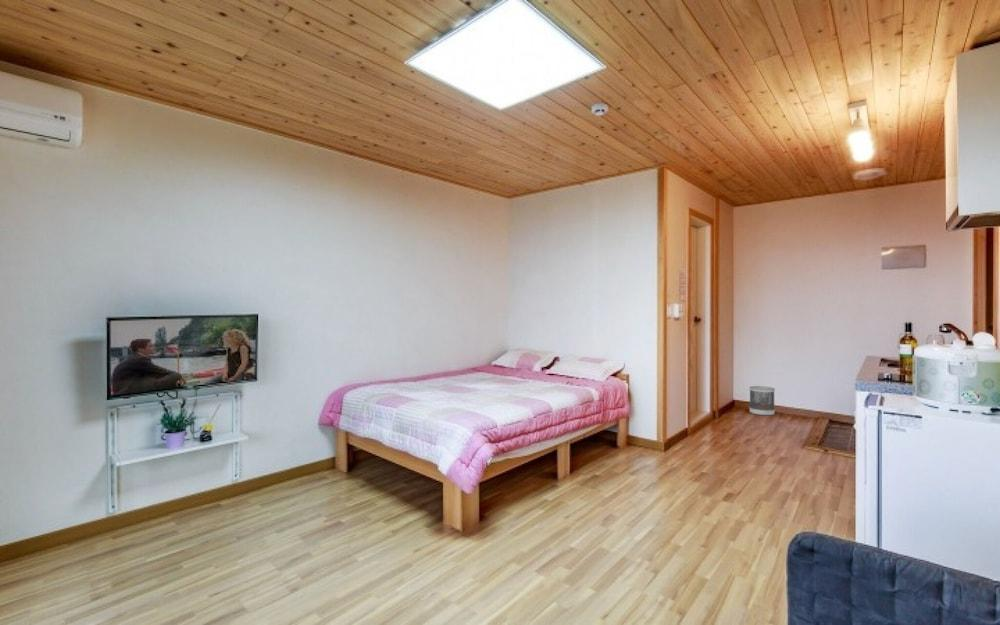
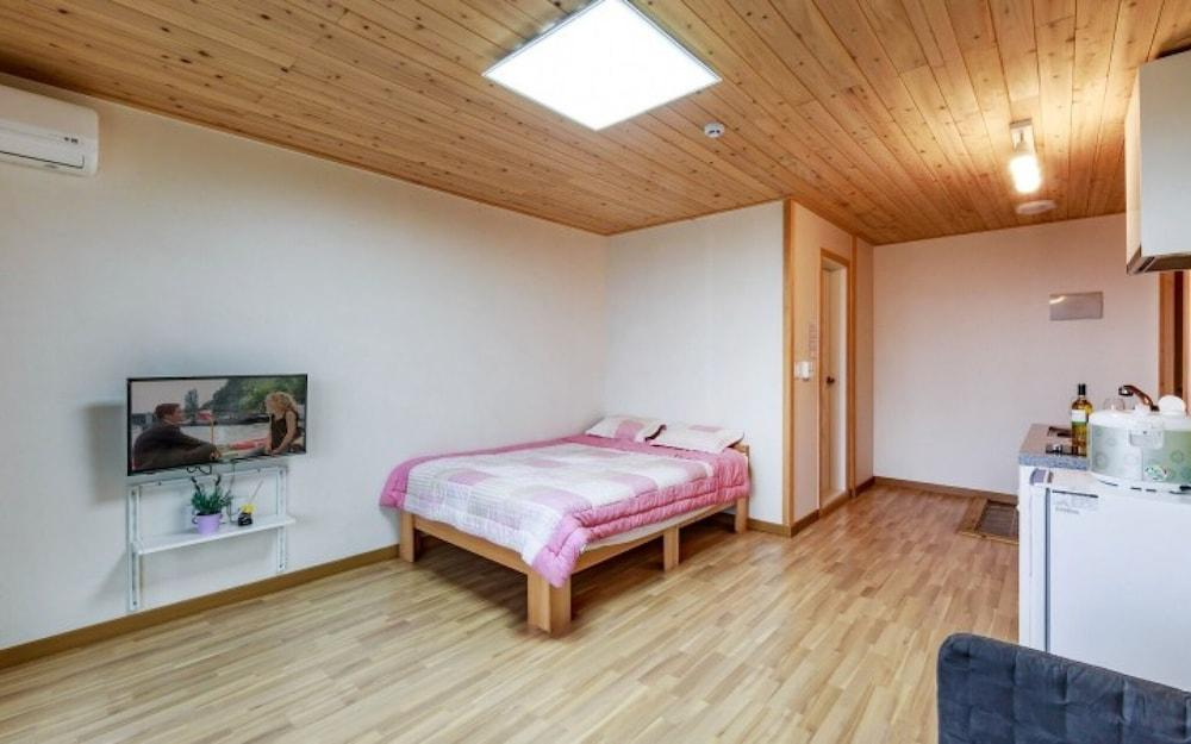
- wastebasket (761, 400)
